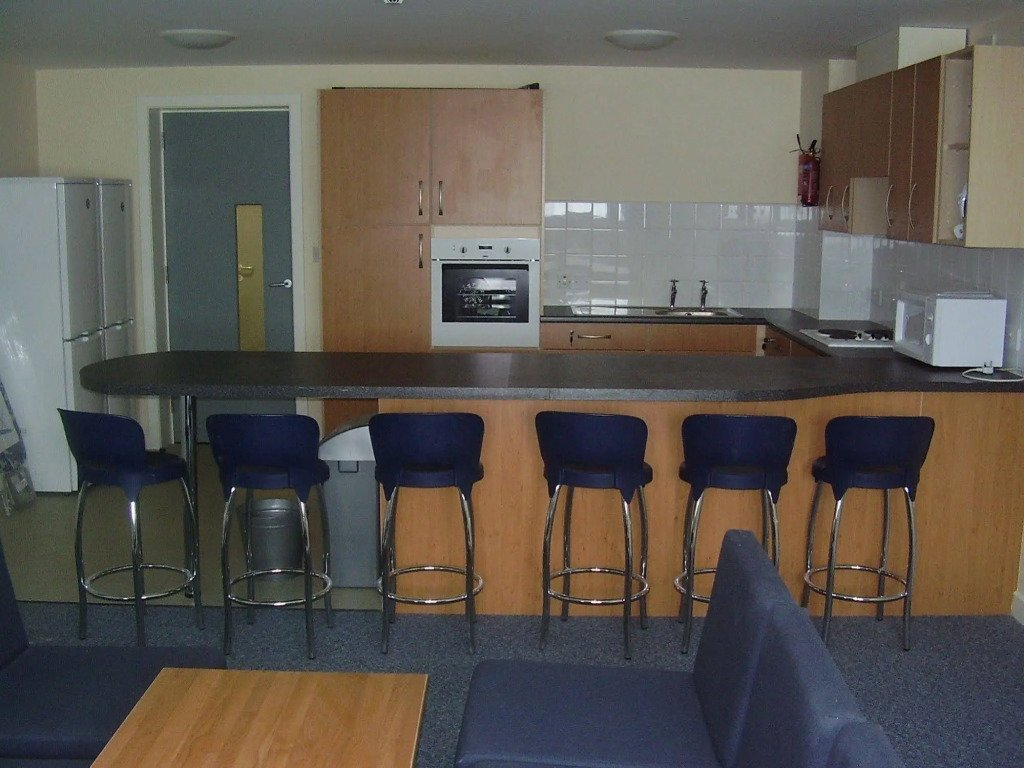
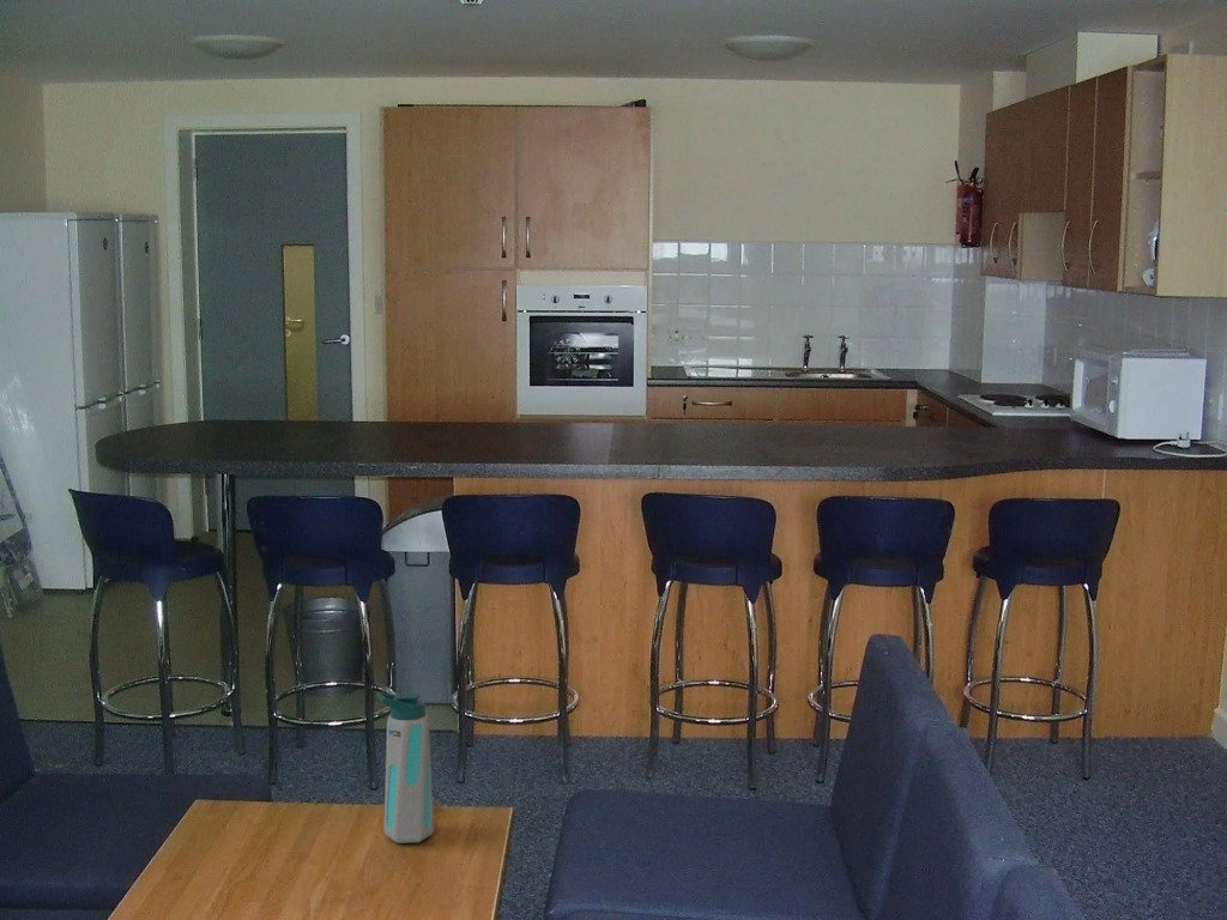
+ water bottle (404, 765)
